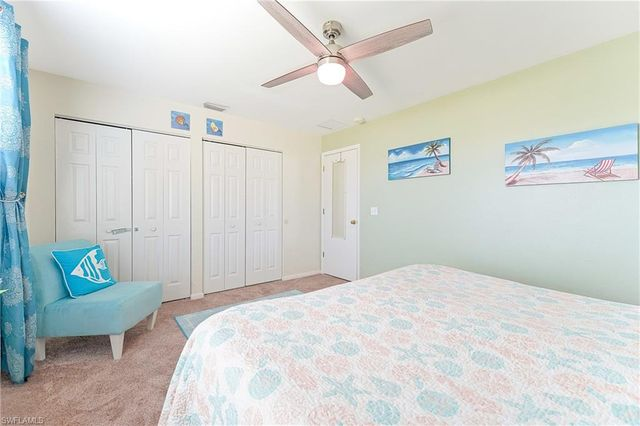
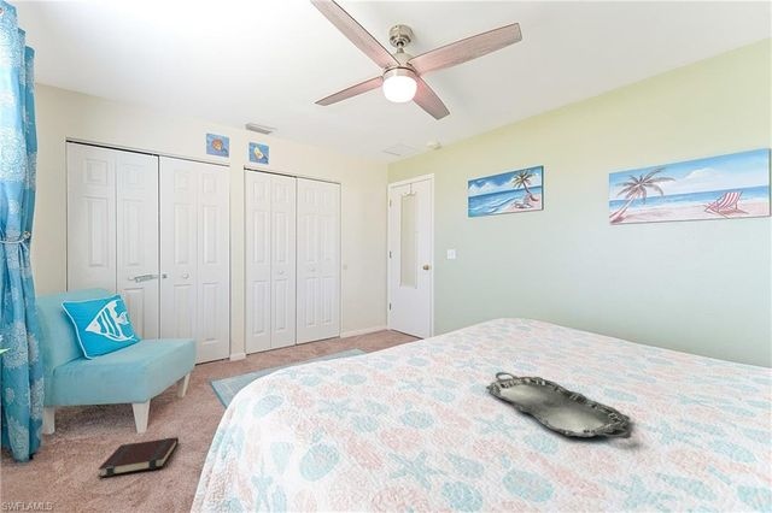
+ book (141, 454)
+ serving tray (550, 401)
